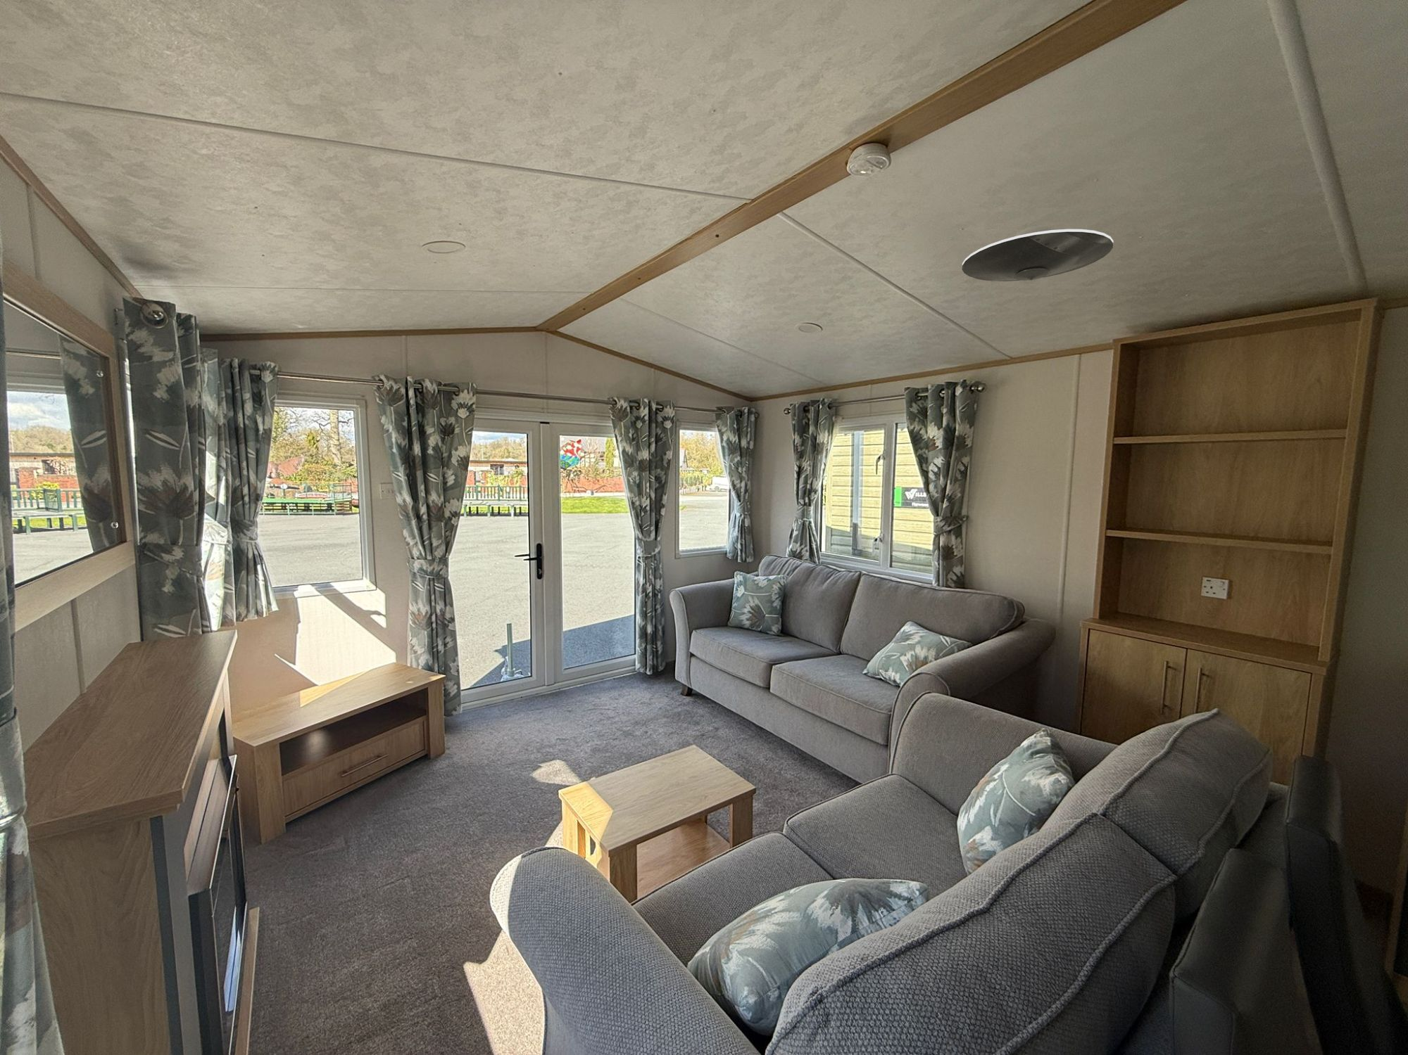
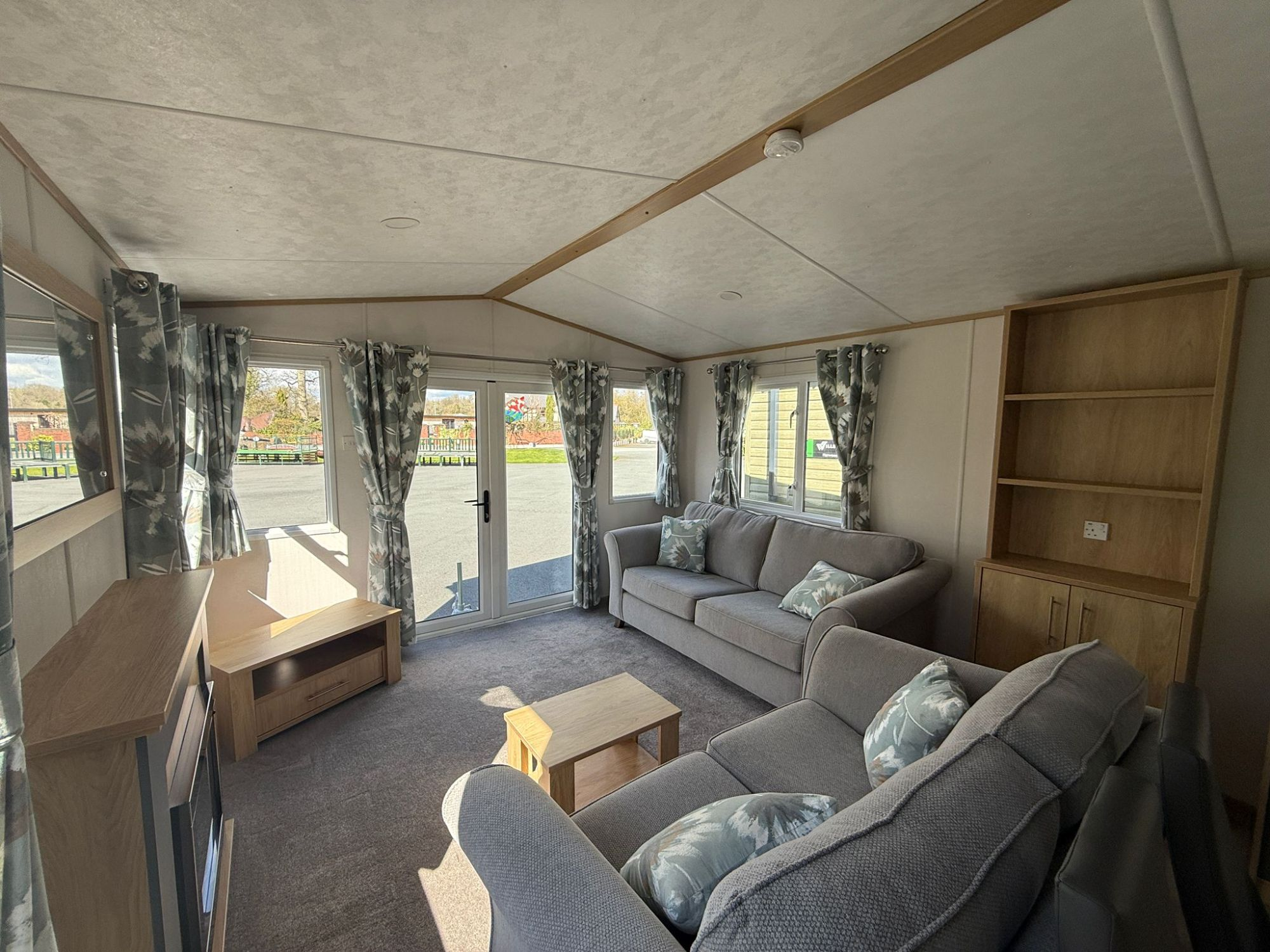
- ceiling light (1033, 255)
